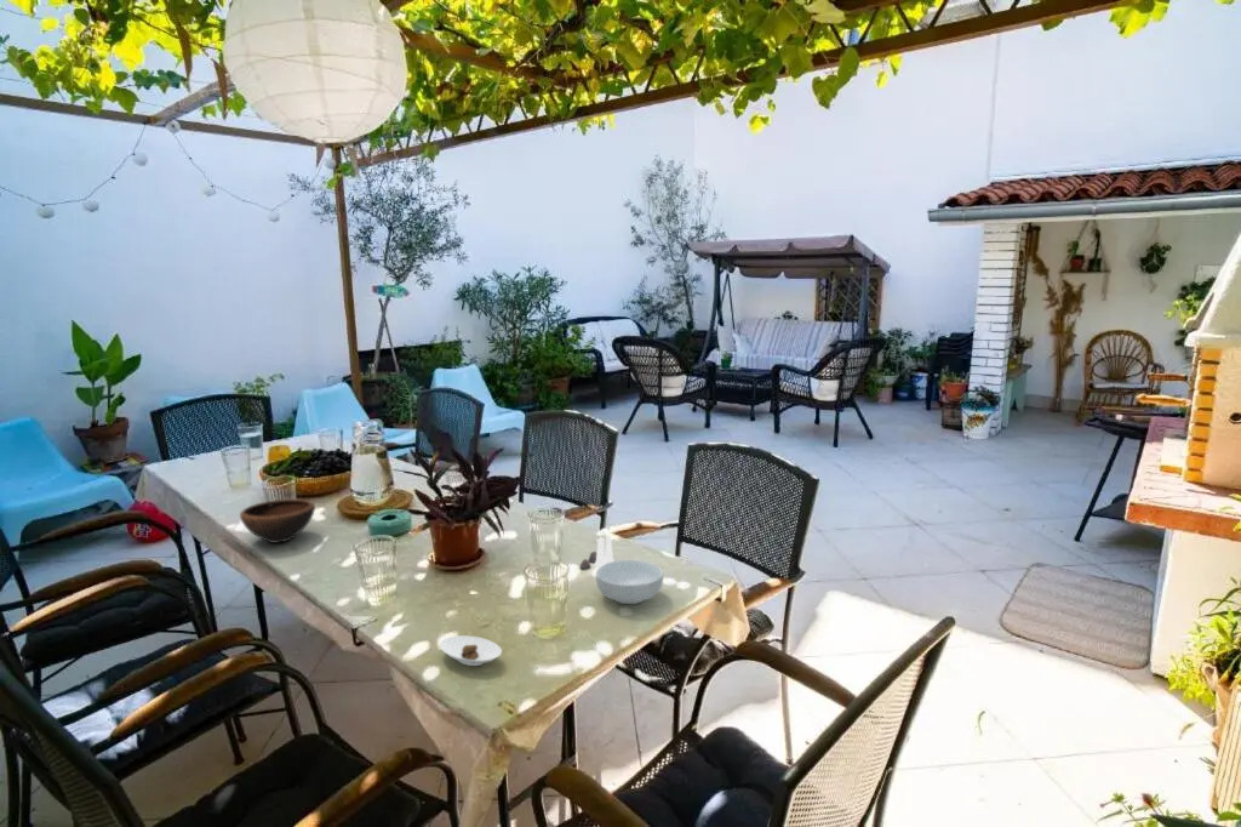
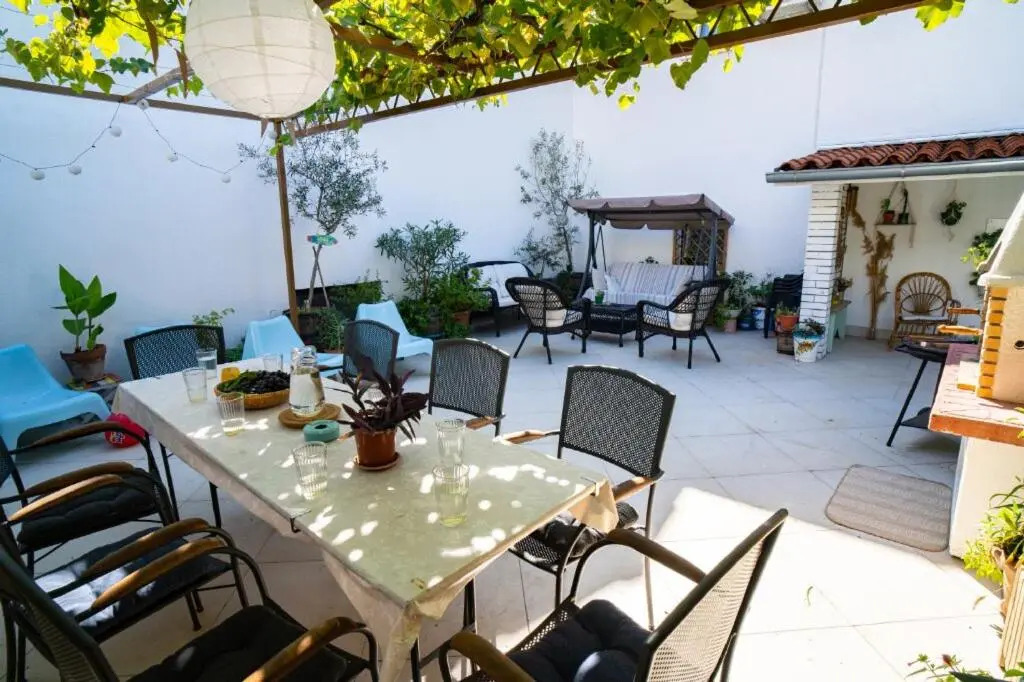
- bowl (279, 523)
- saucer (470, 651)
- salt and pepper shaker set (597, 548)
- cereal bowl (629, 584)
